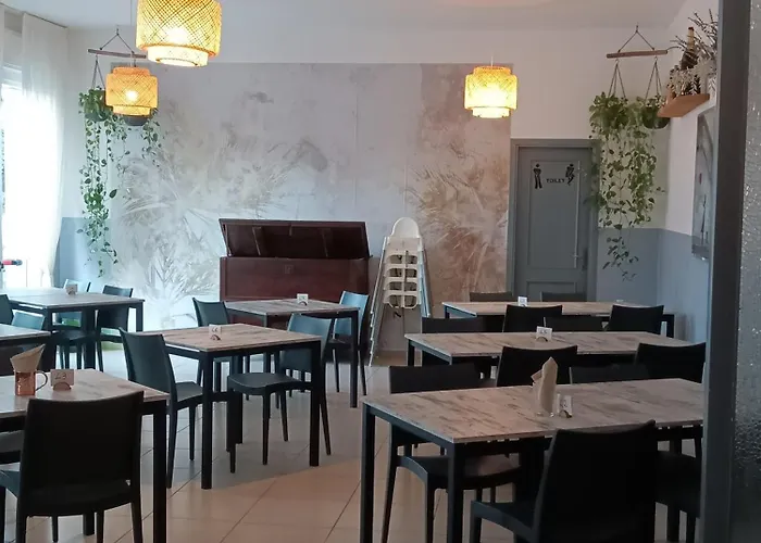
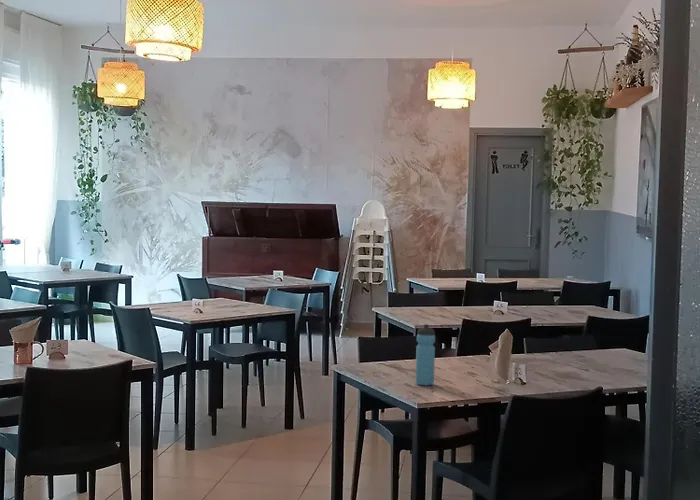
+ water bottle (425, 354)
